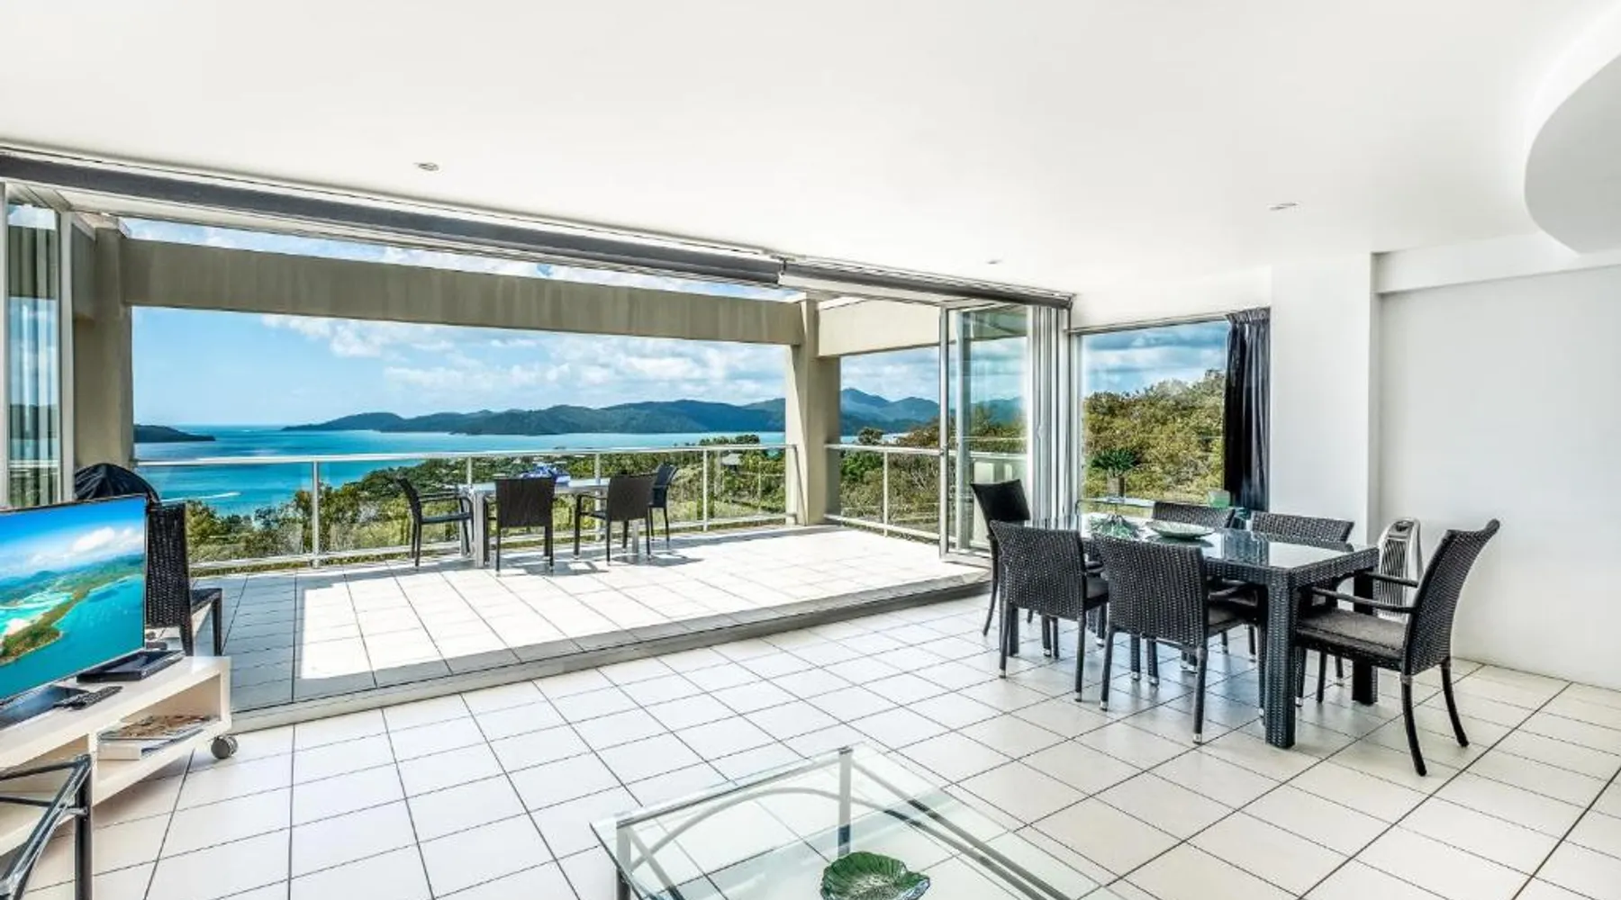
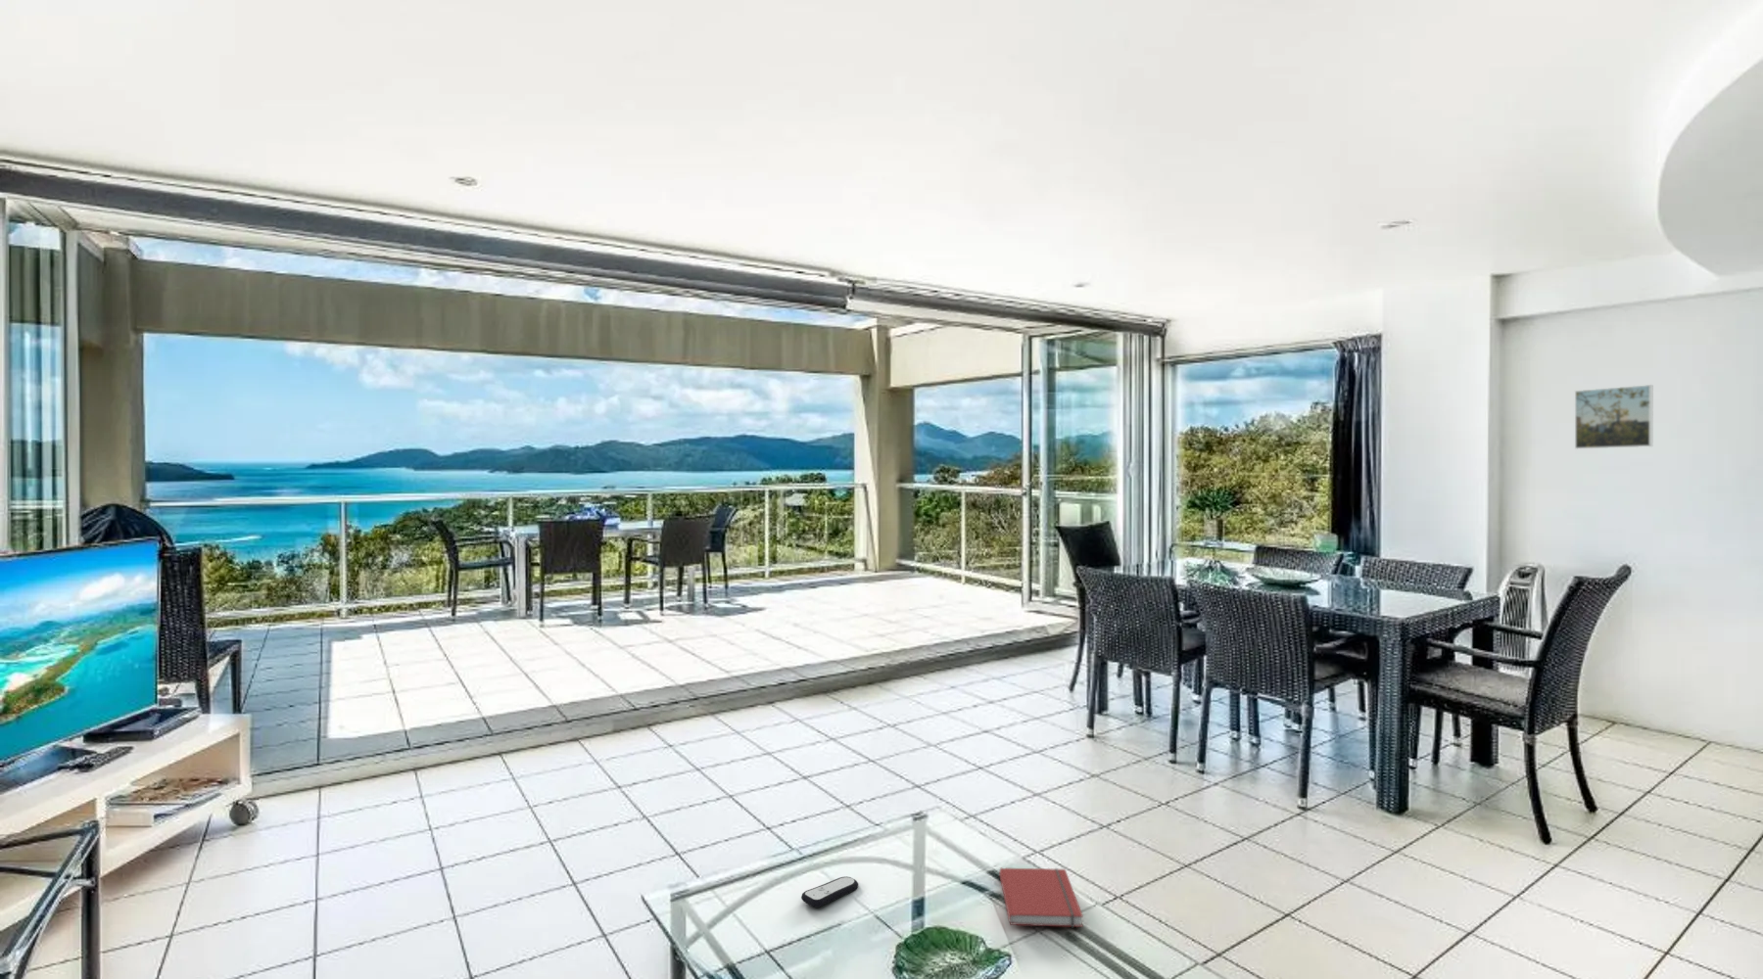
+ book (1038, 895)
+ remote control (831, 890)
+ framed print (1612, 417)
